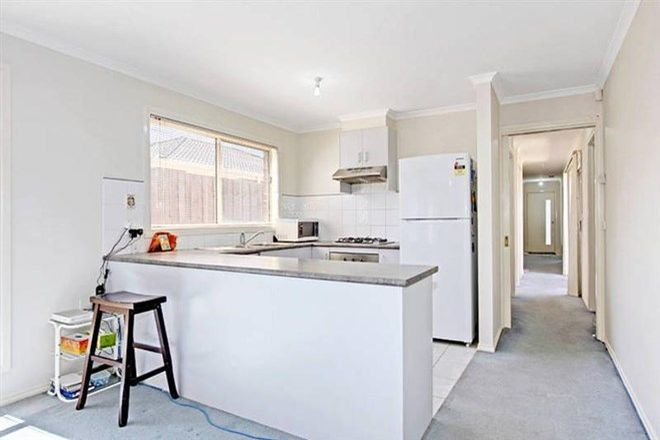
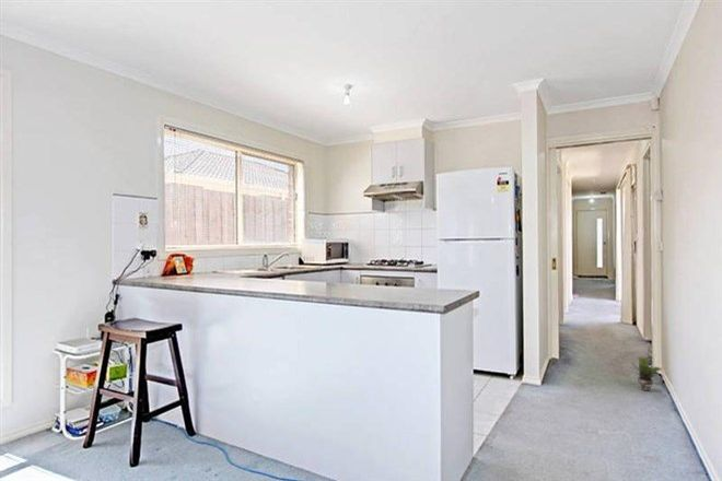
+ potted plant (644, 375)
